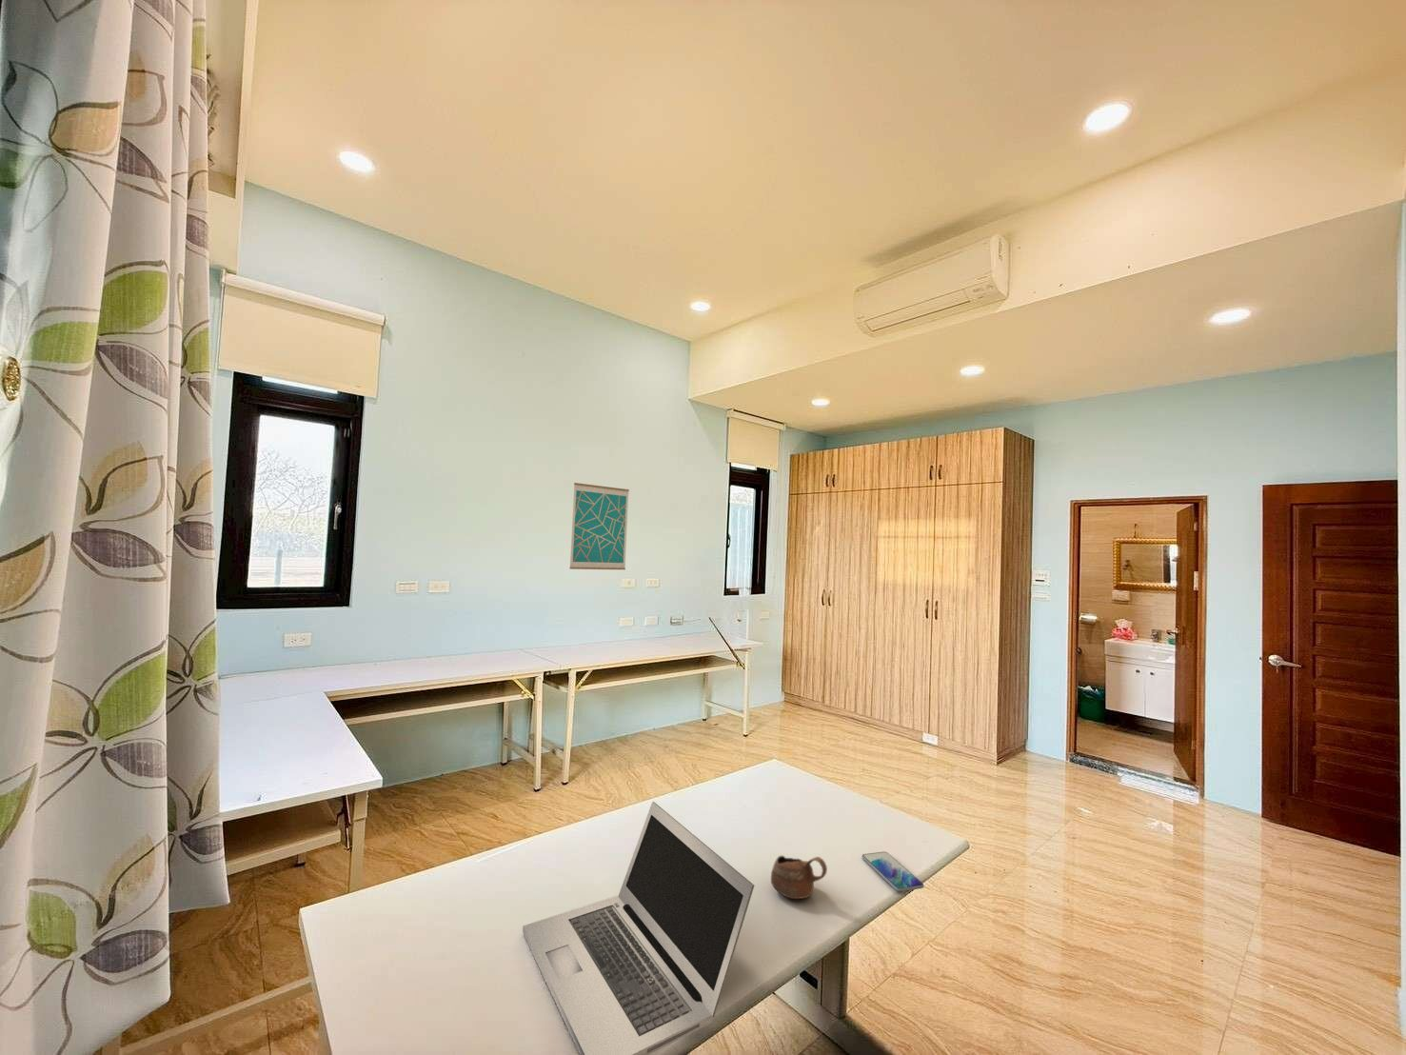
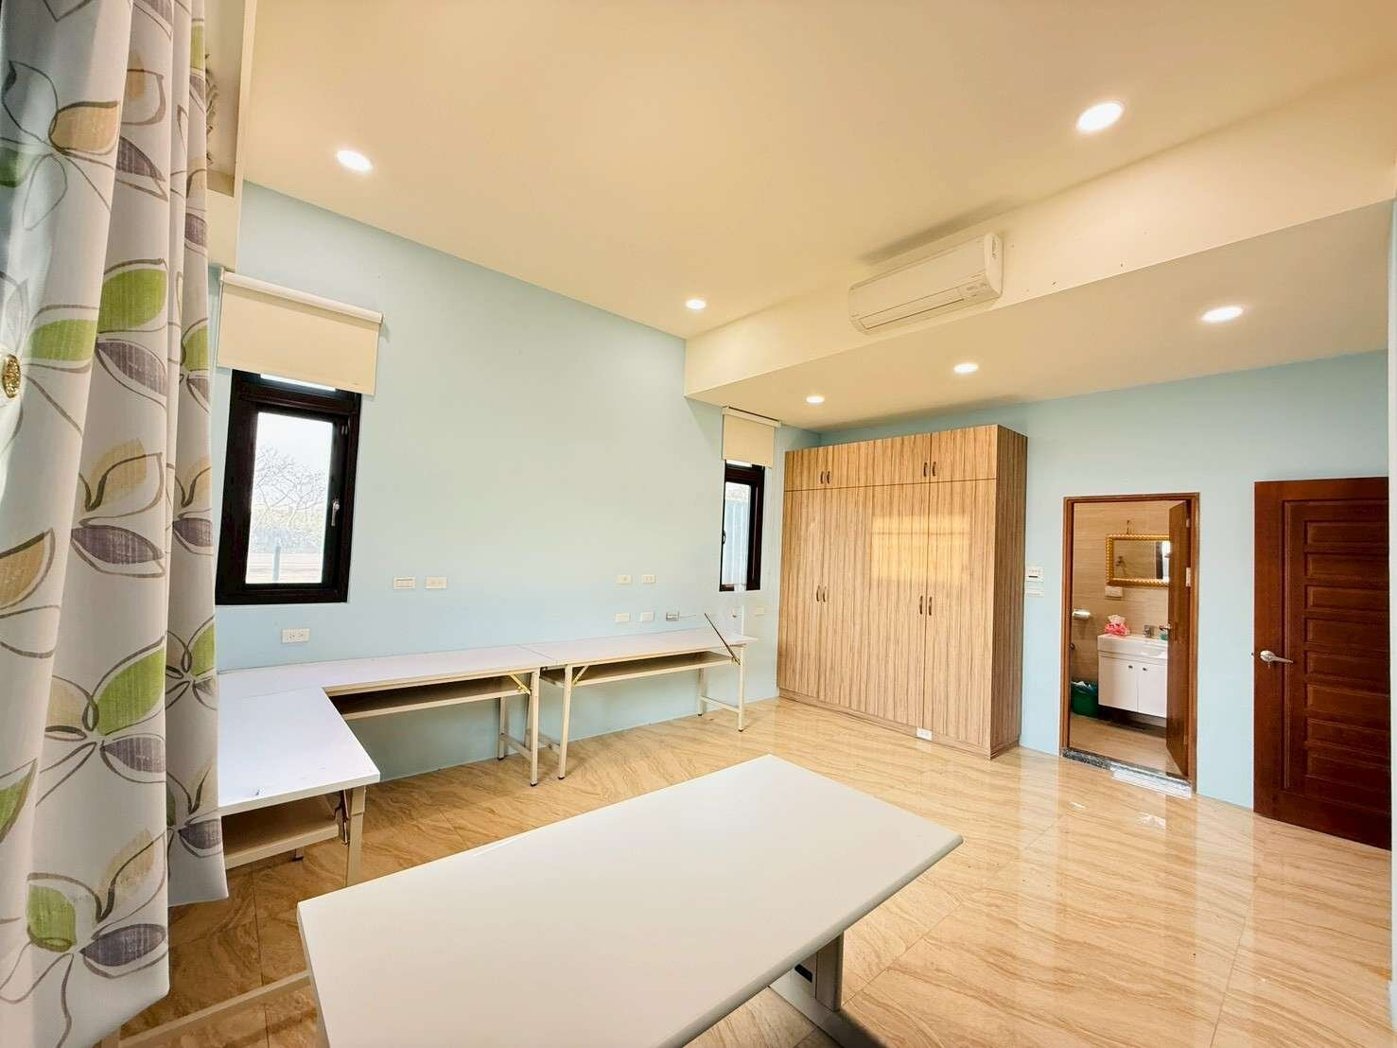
- laptop (630, 911)
- wall art (599, 528)
- cup (796, 873)
- smartphone (891, 870)
